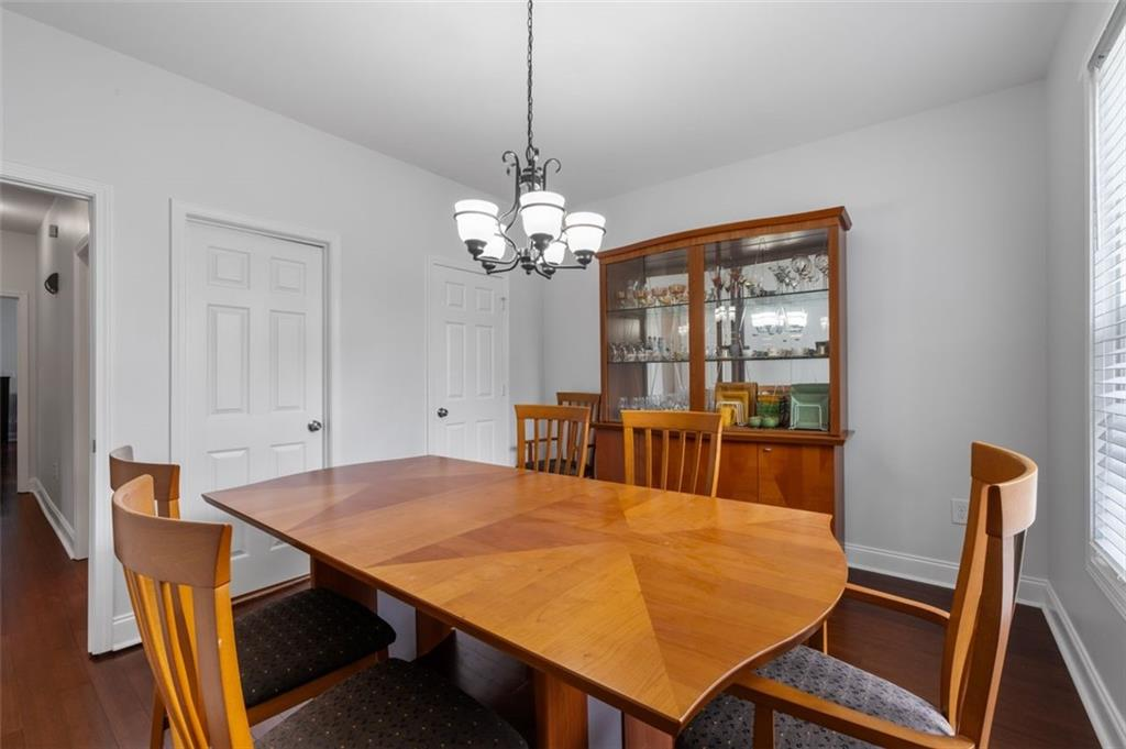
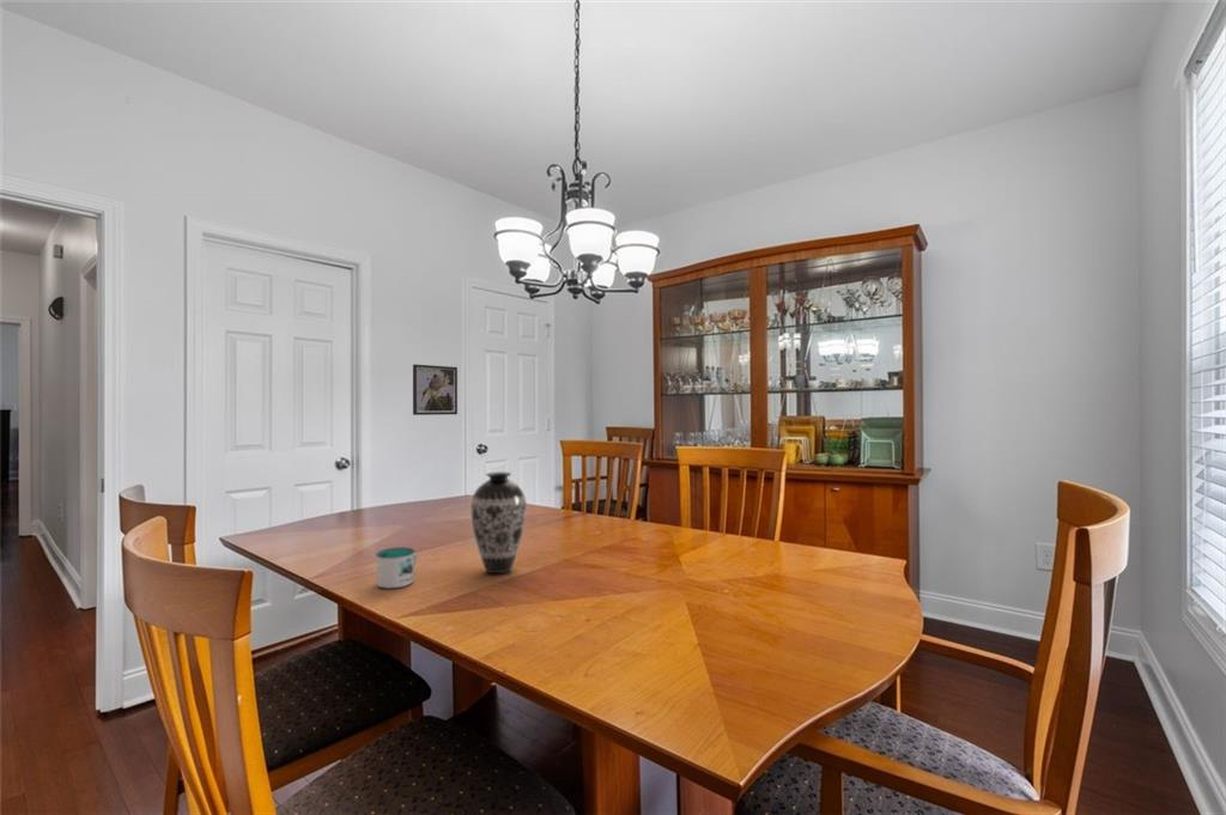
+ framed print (436, 390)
+ decorative vase (498, 522)
+ mug (399, 566)
